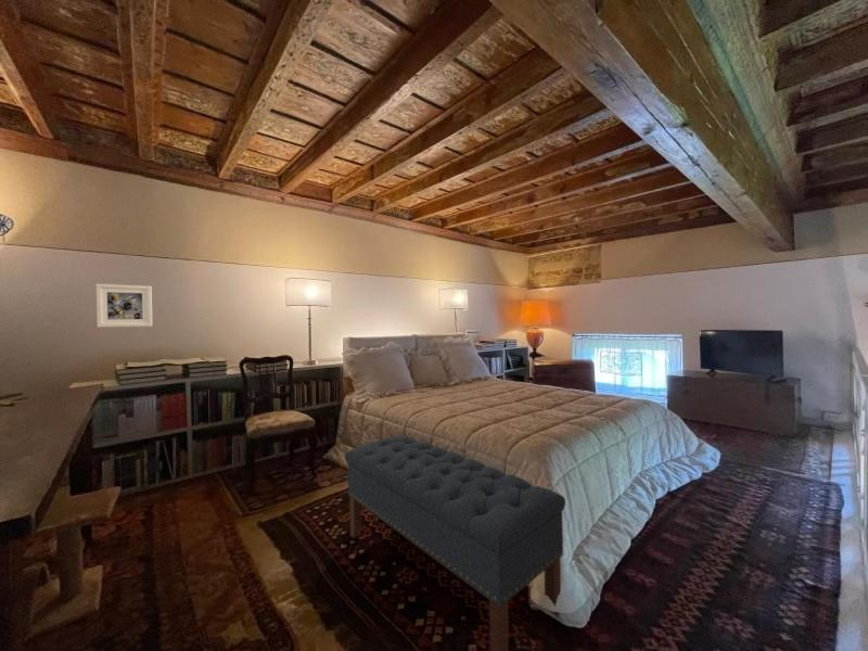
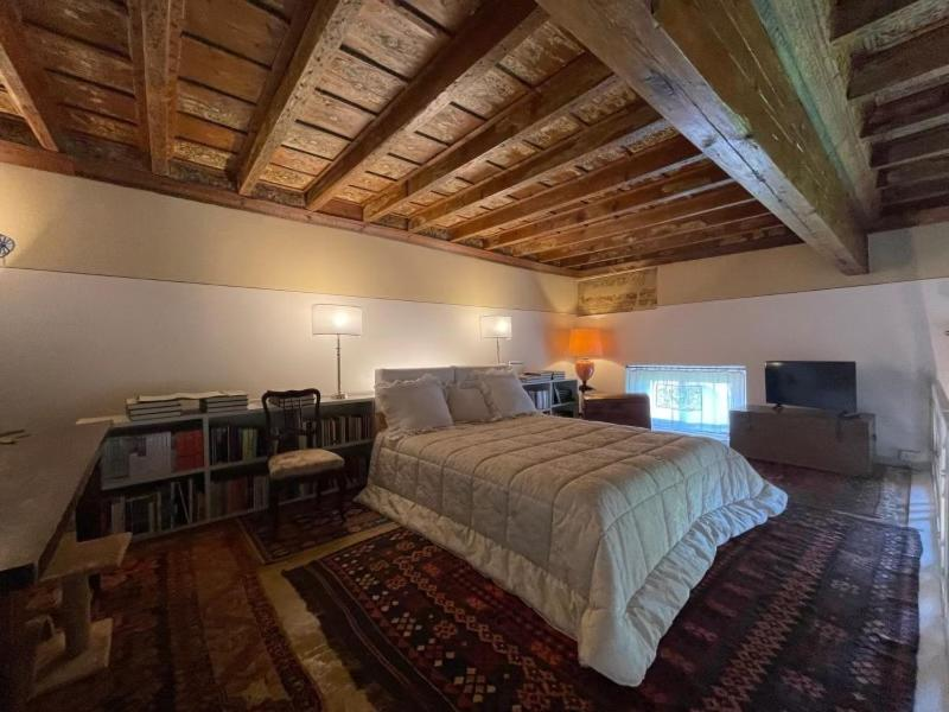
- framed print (125, 306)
- bench (438, 516)
